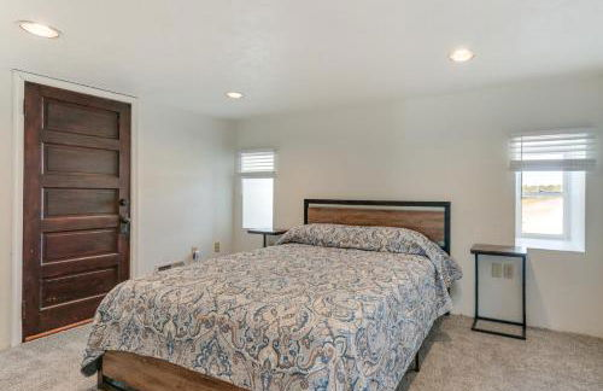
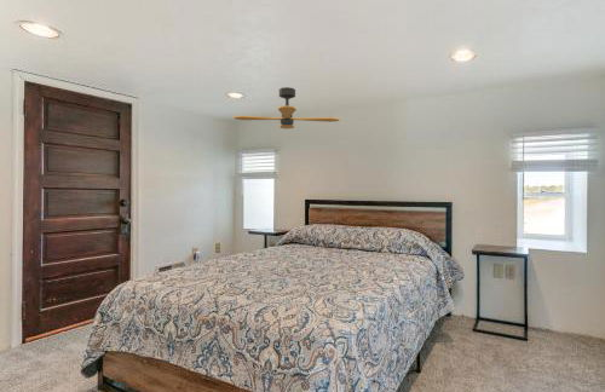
+ ceiling fan (287, 106)
